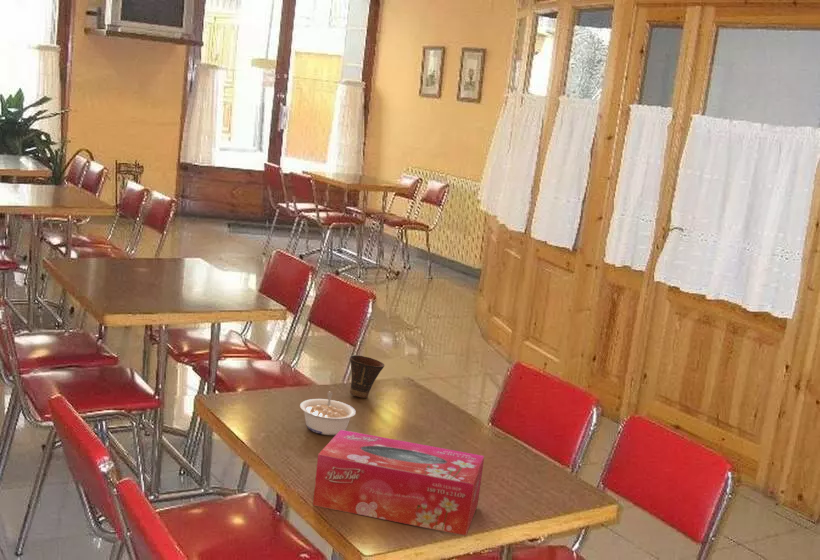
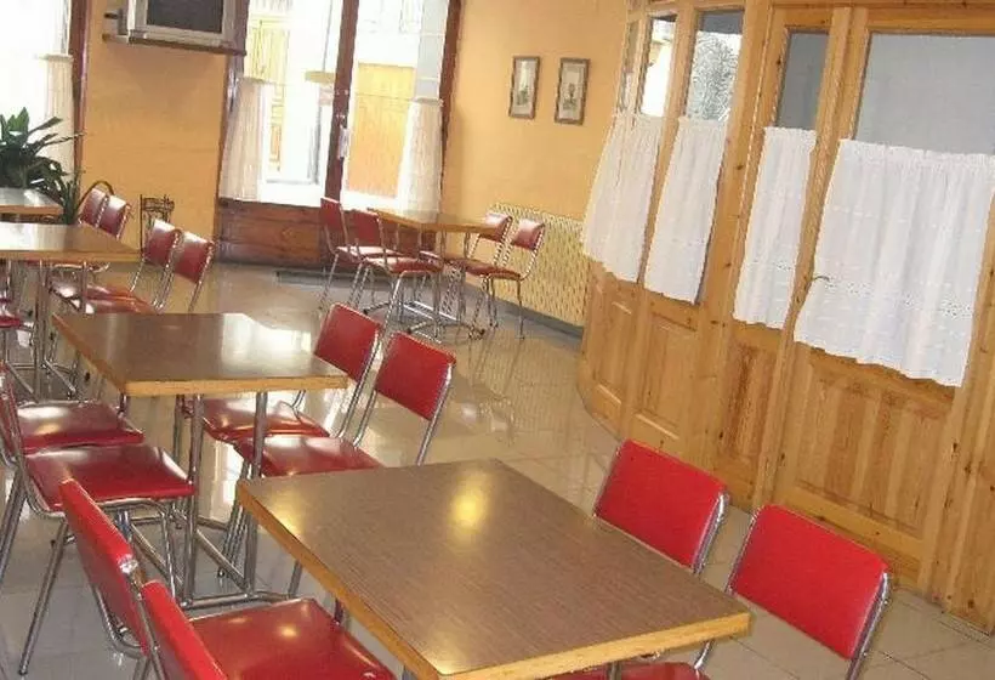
- legume (325, 415)
- tissue box (400, 480)
- cup (365, 377)
